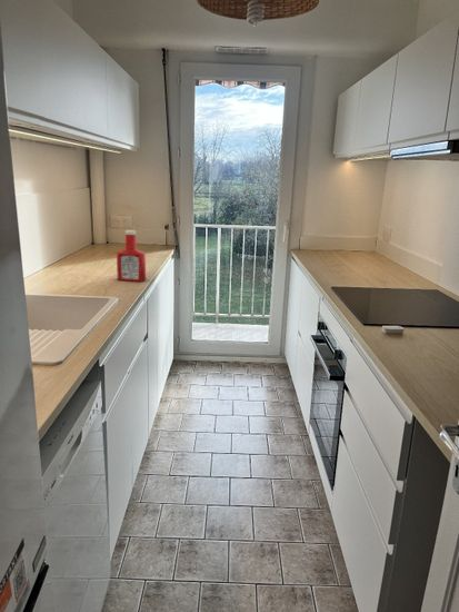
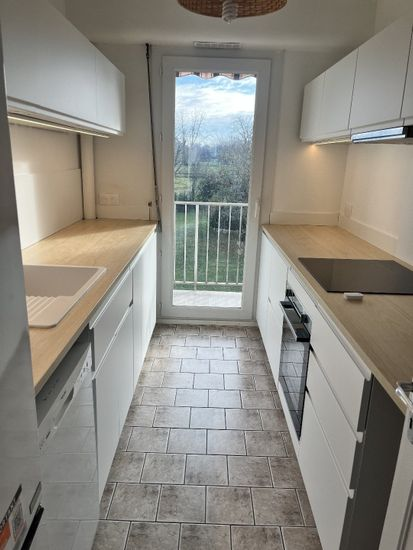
- soap bottle (130, 255)
